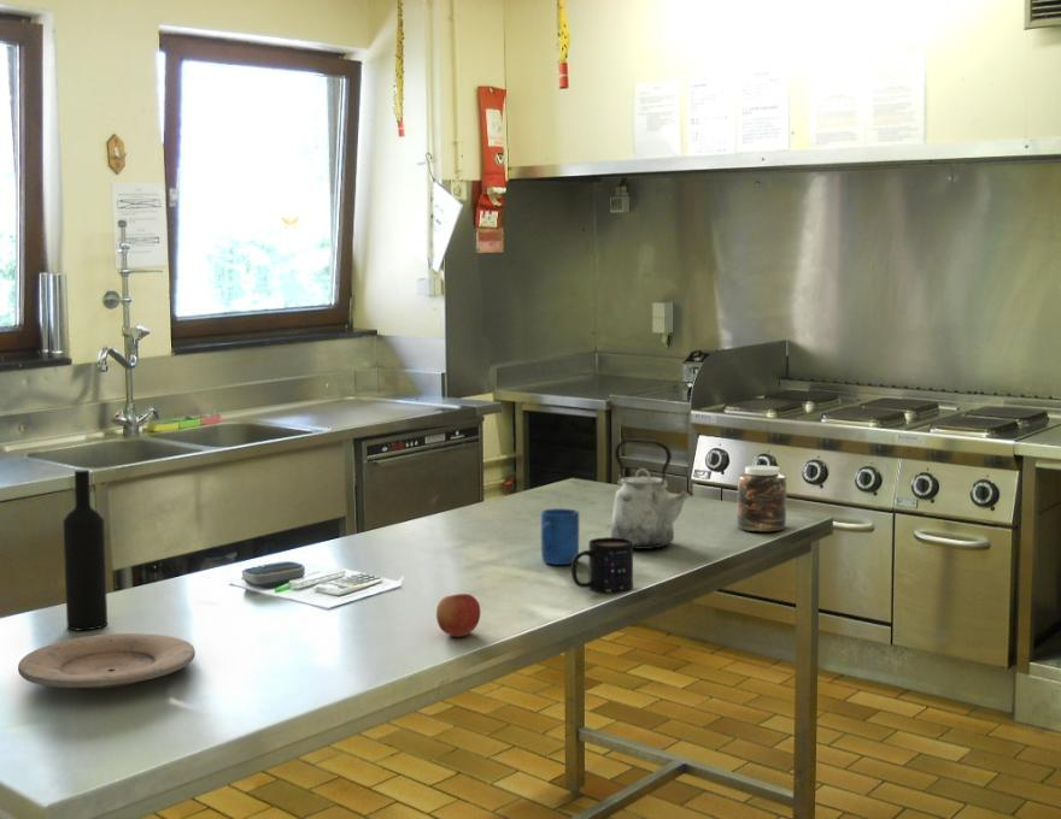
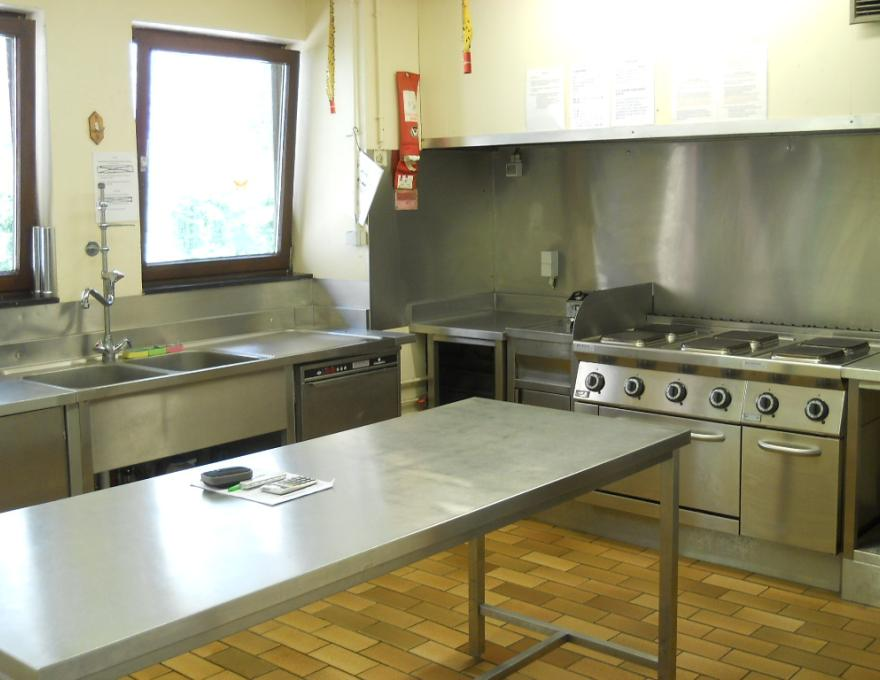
- apple (458, 613)
- mug (556, 537)
- jar (761, 497)
- mug (600, 566)
- plate (109, 665)
- kettle (652, 494)
- wine bottle (84, 548)
